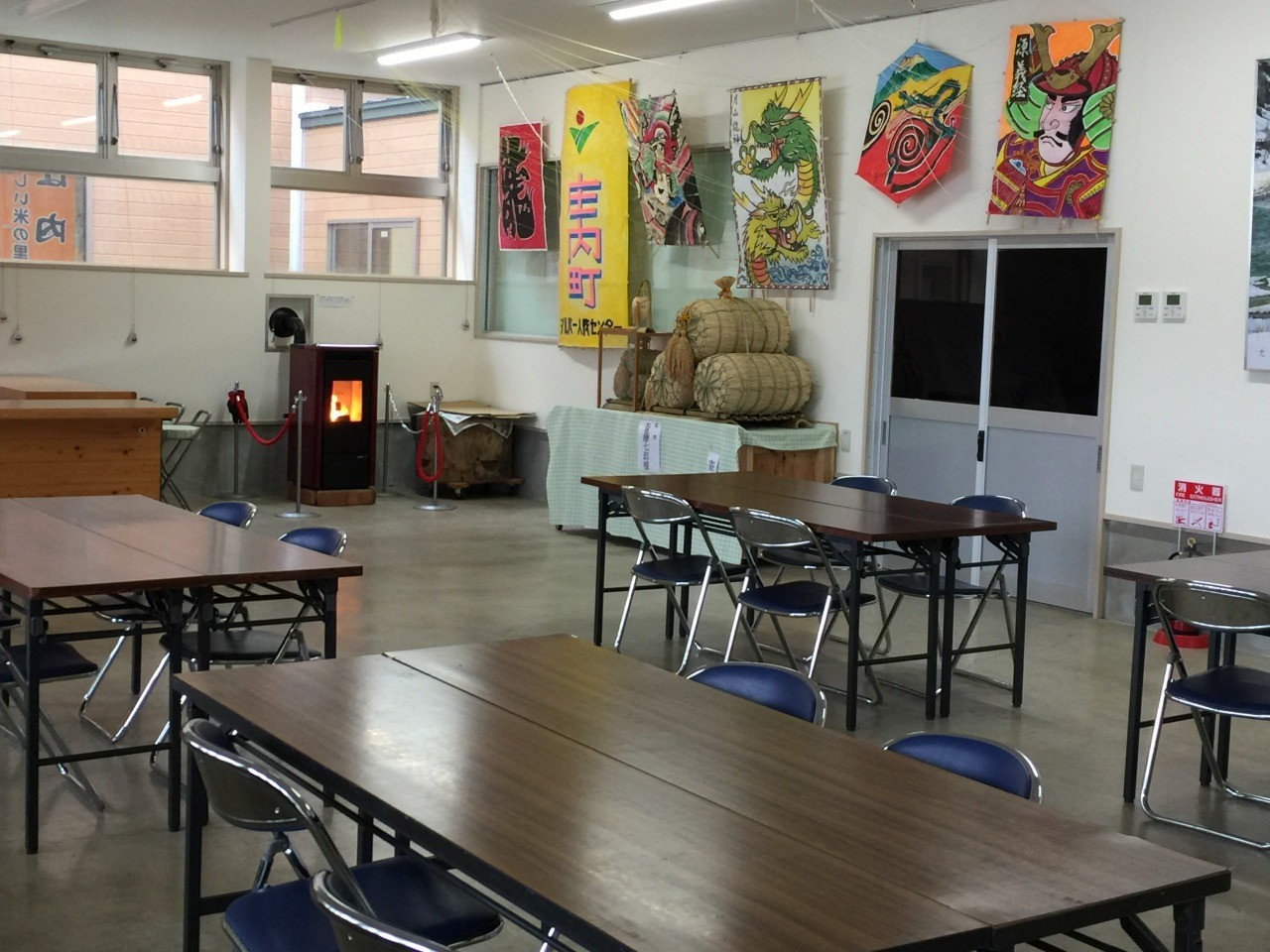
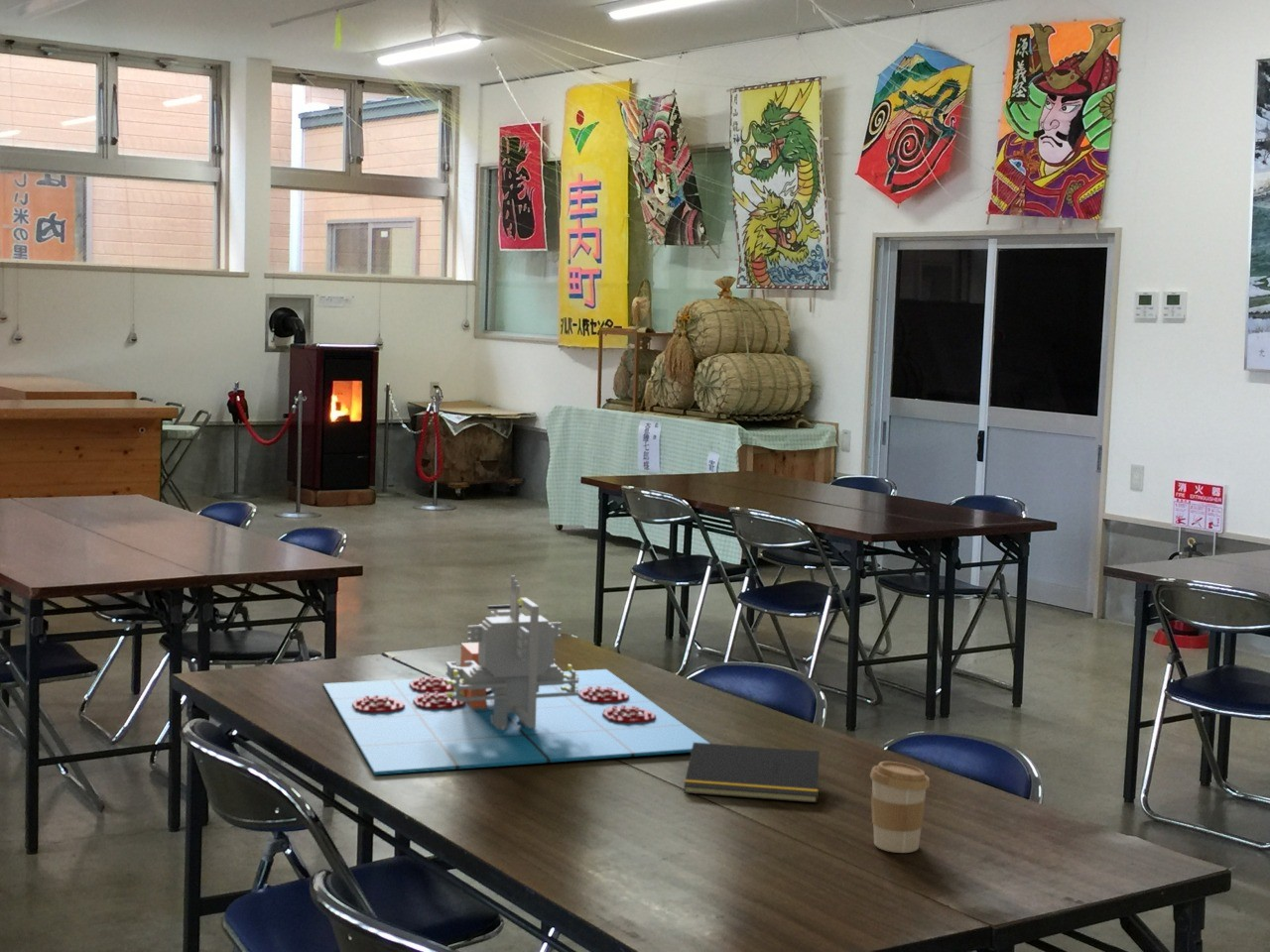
+ notepad (753, 772)
+ coffee cup (898, 804)
+ board game (508, 643)
